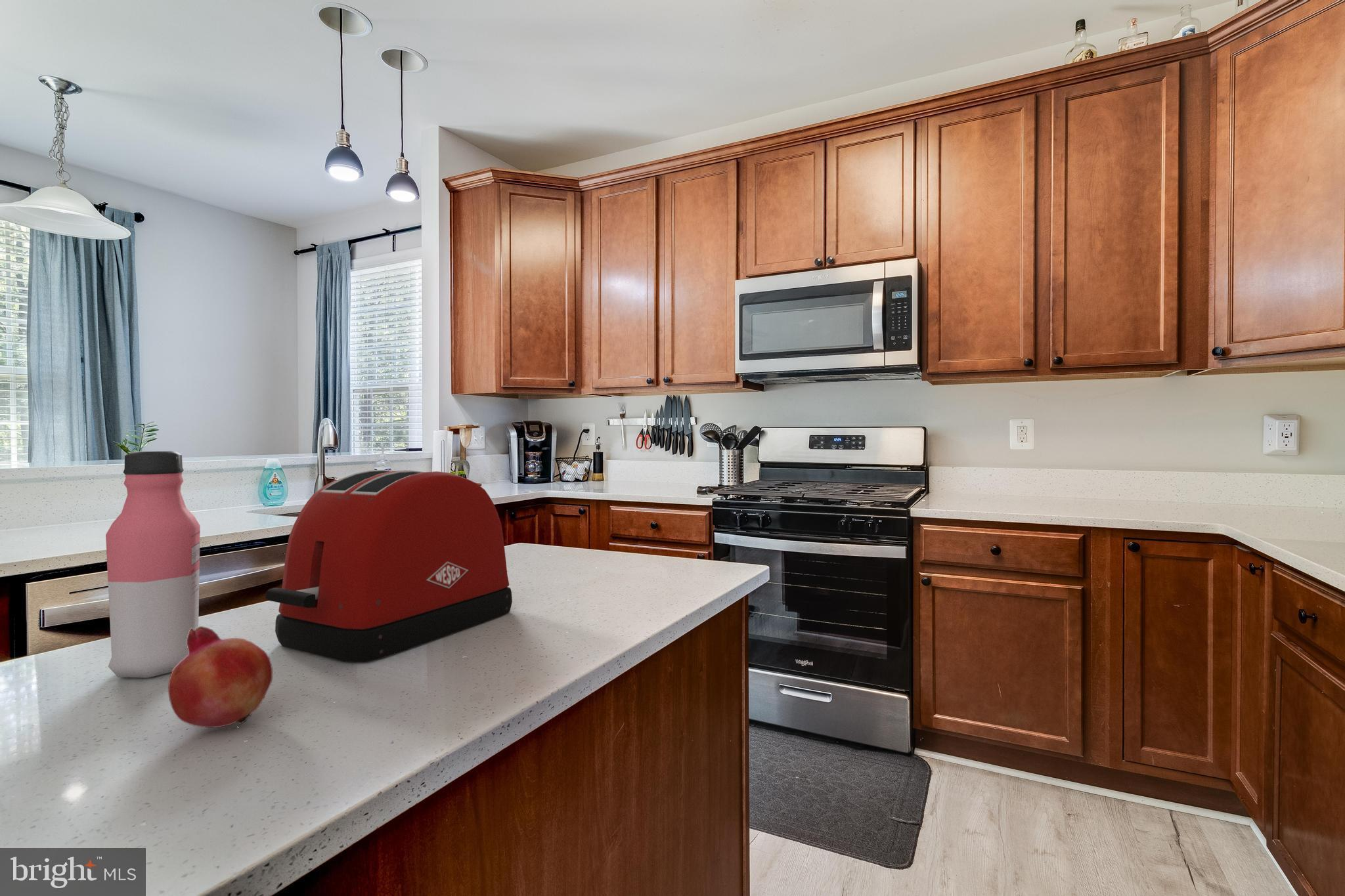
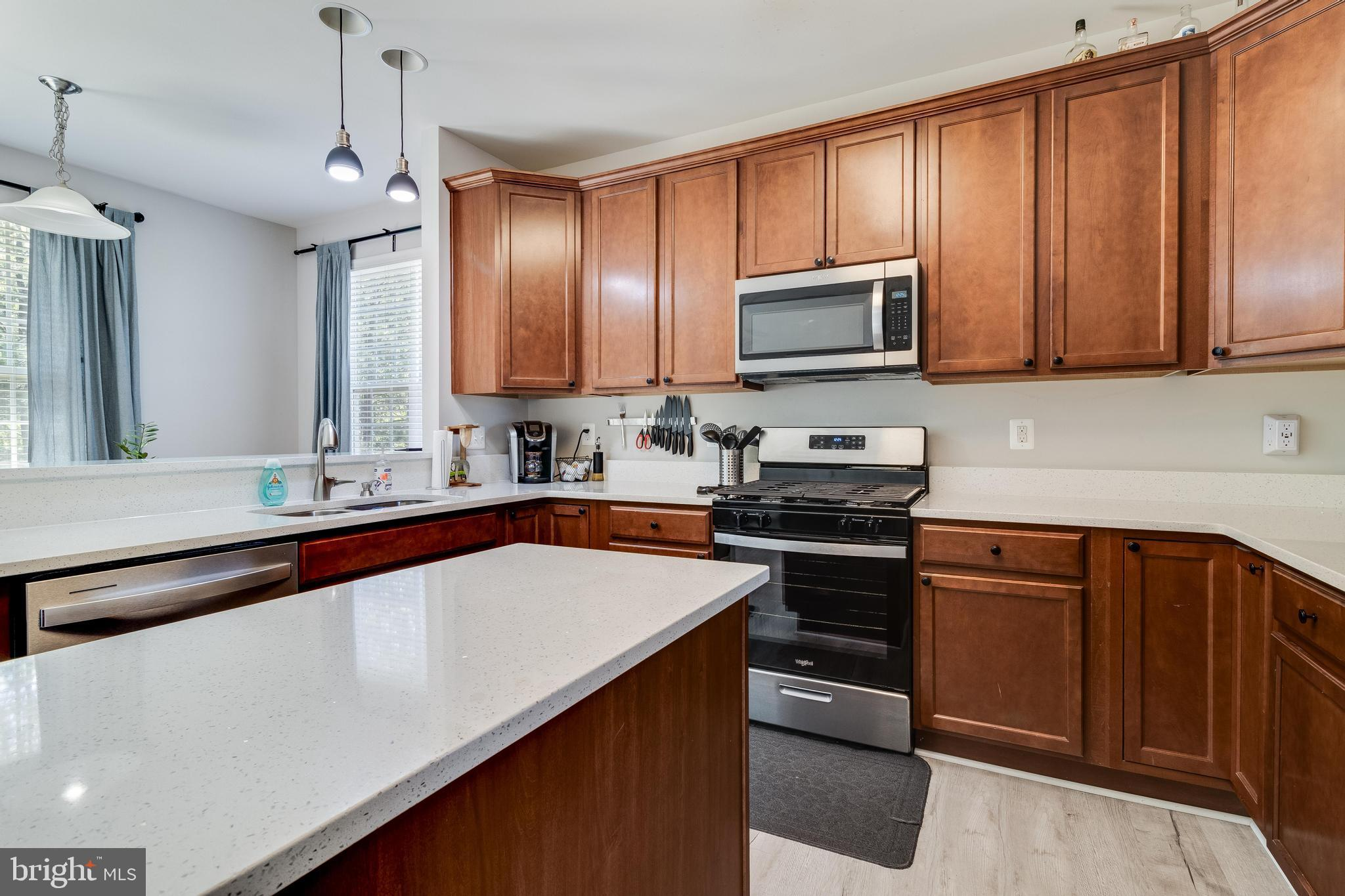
- toaster (403, 548)
- water bottle (156, 559)
- fruit (222, 675)
